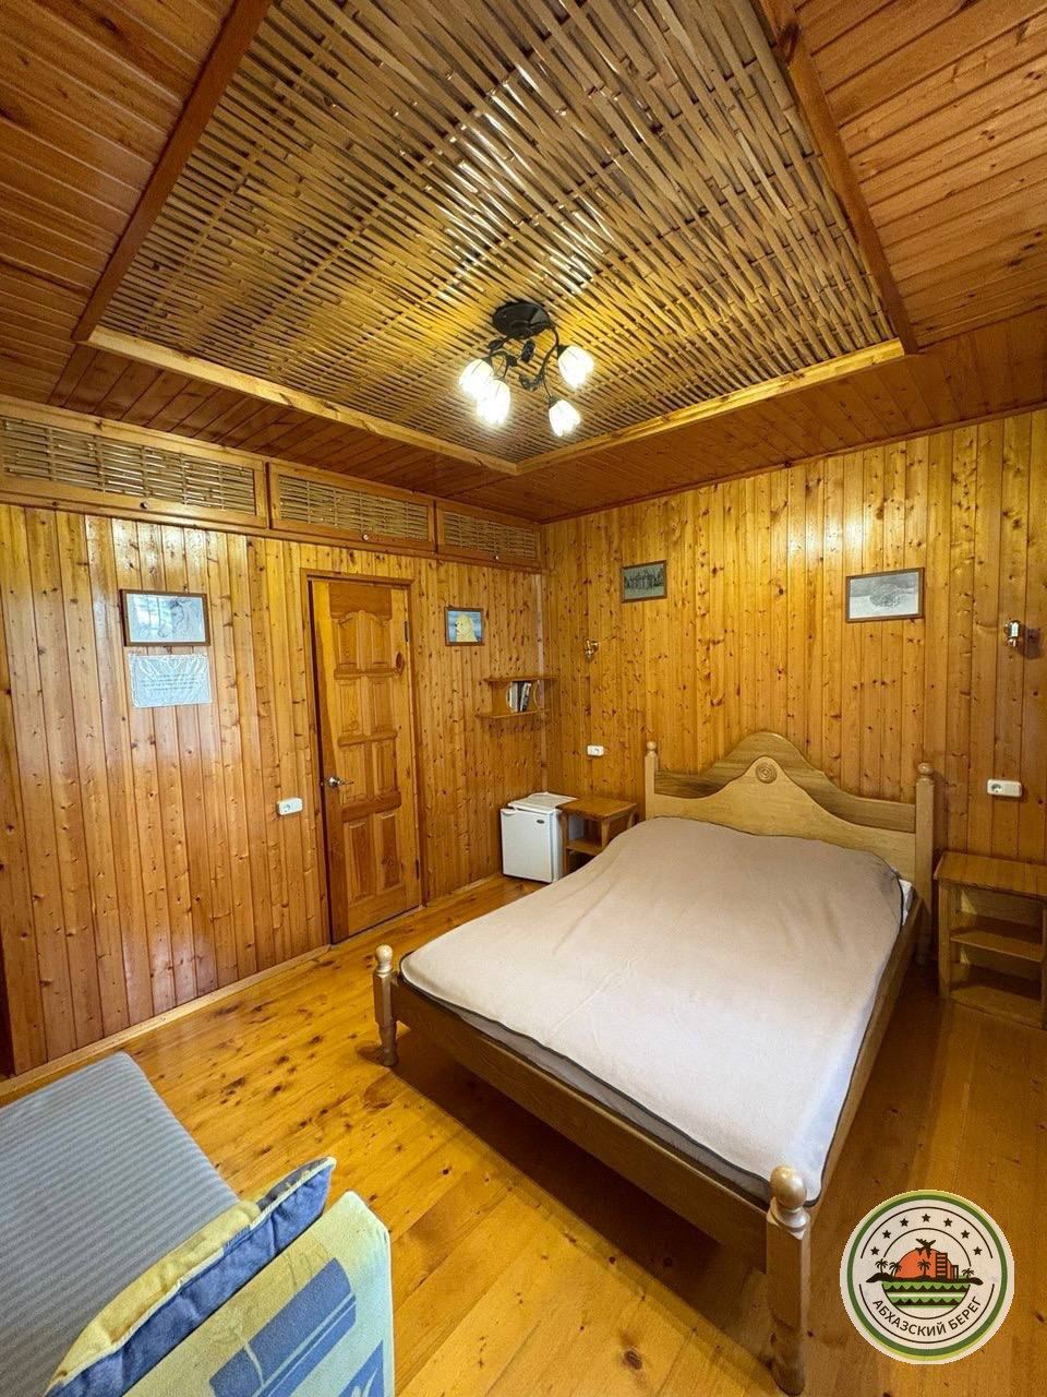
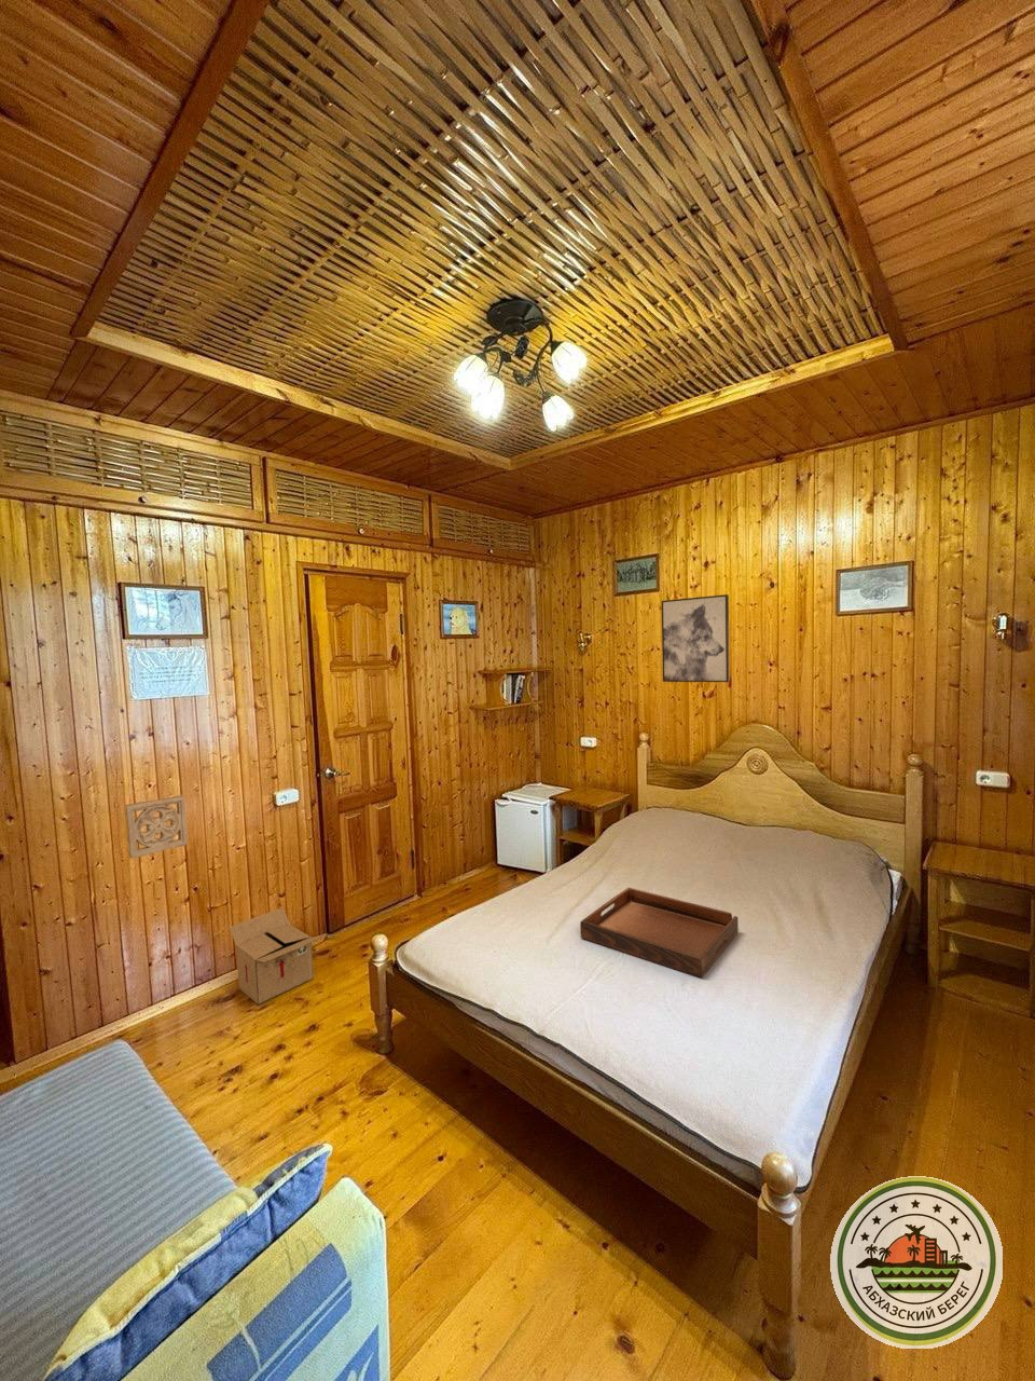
+ wall art (694, 639)
+ serving tray (660, 925)
+ cardboard box (276, 956)
+ wall ornament (157, 825)
